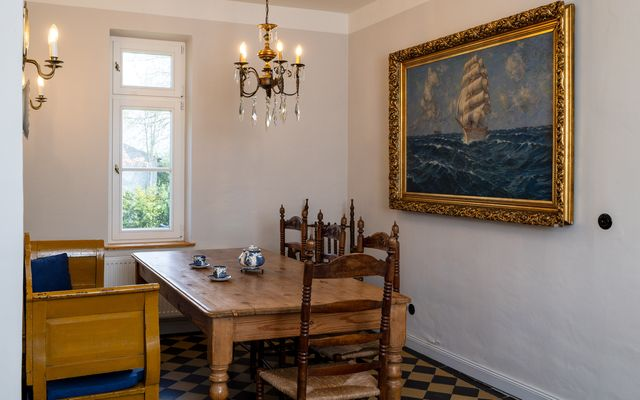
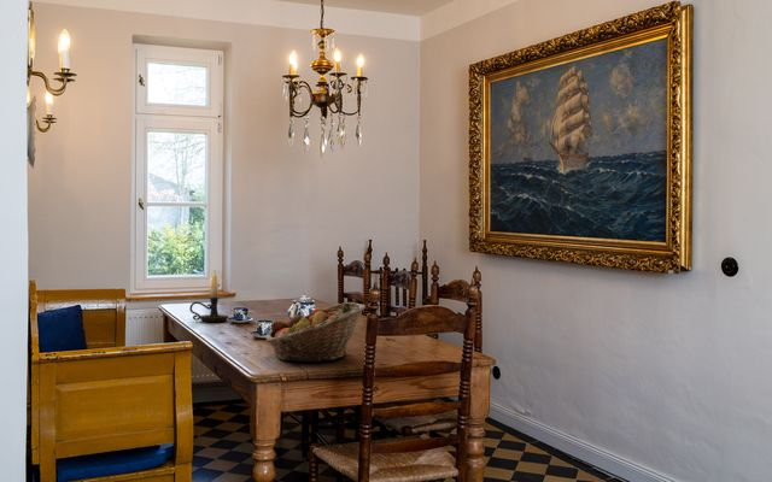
+ candle holder (210, 293)
+ fruit basket (315, 329)
